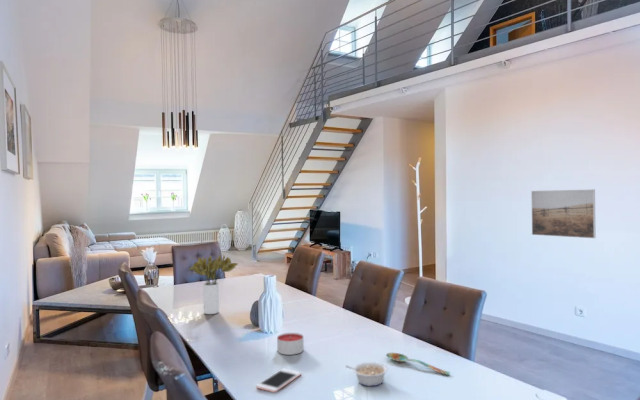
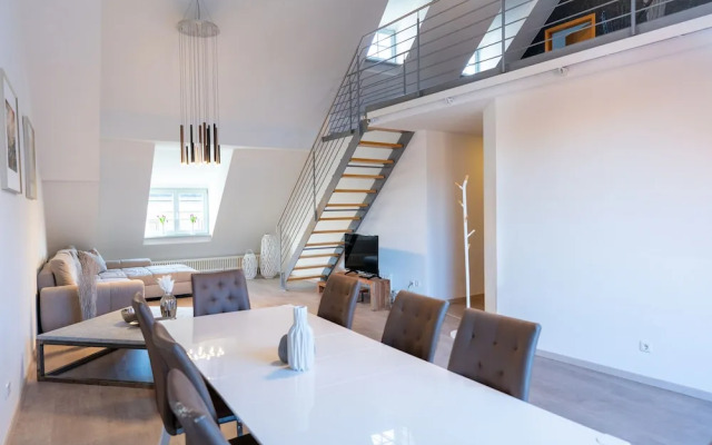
- flower bouquet (212, 283)
- spoon (416, 361)
- legume (369, 374)
- candle (290, 343)
- cell phone (279, 379)
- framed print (561, 213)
